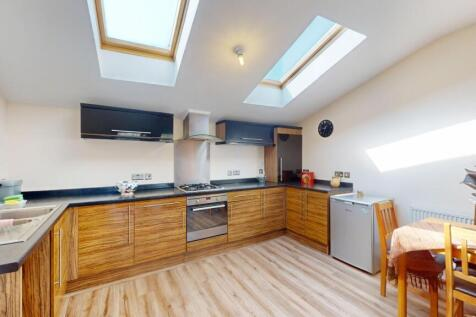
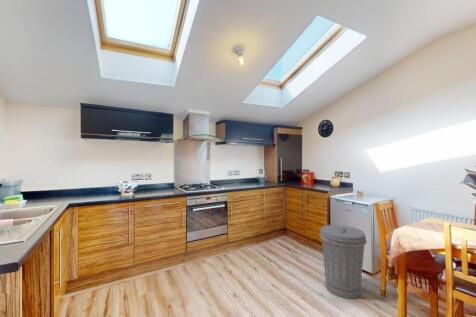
+ trash can (342, 257)
